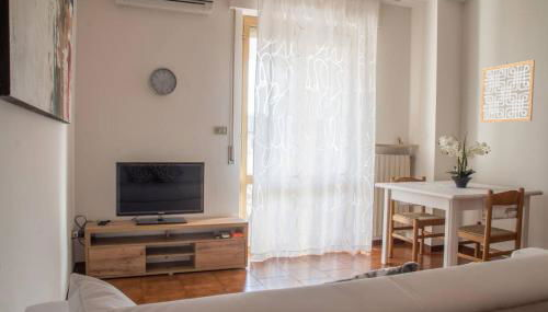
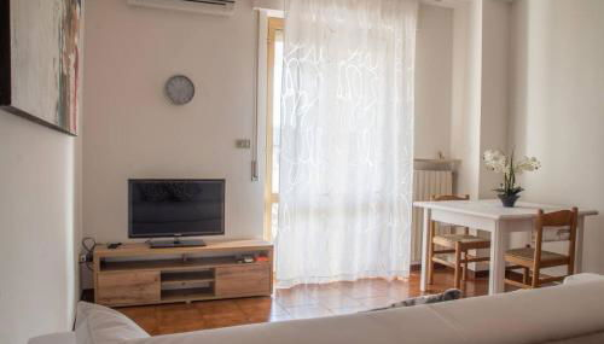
- wall art (505, 91)
